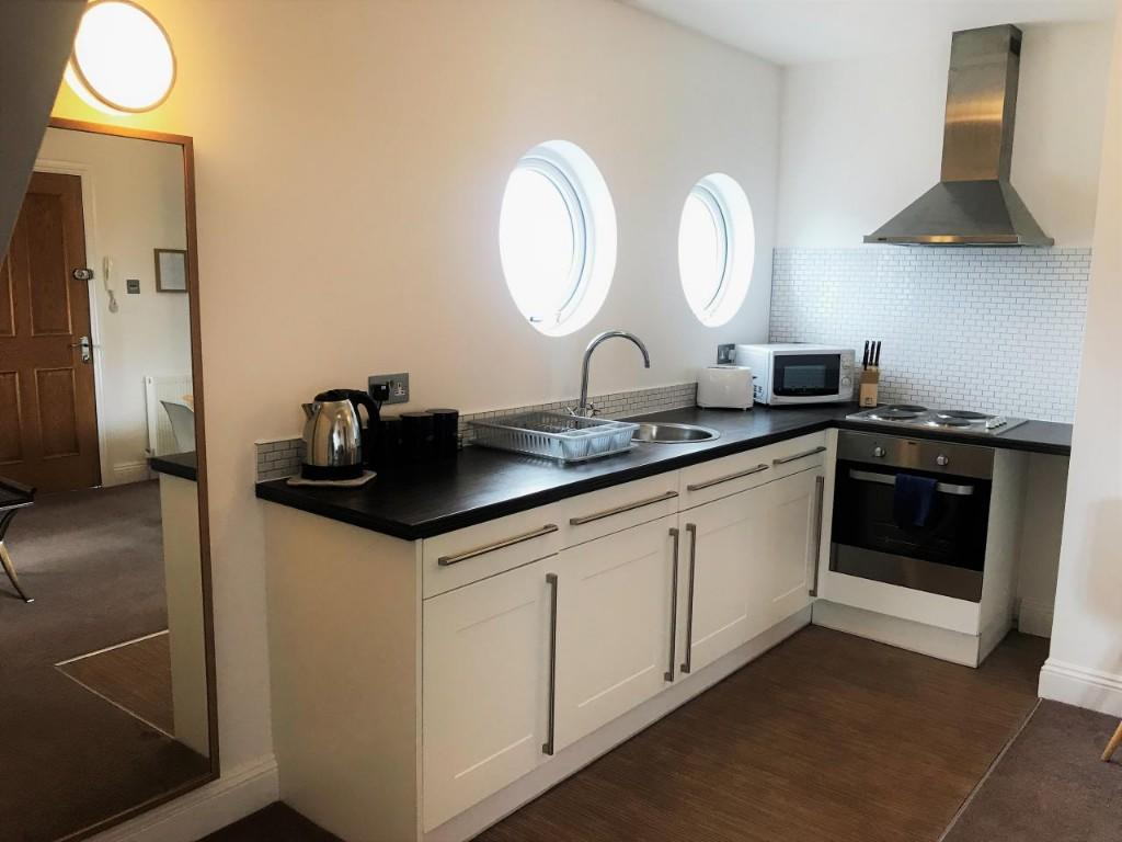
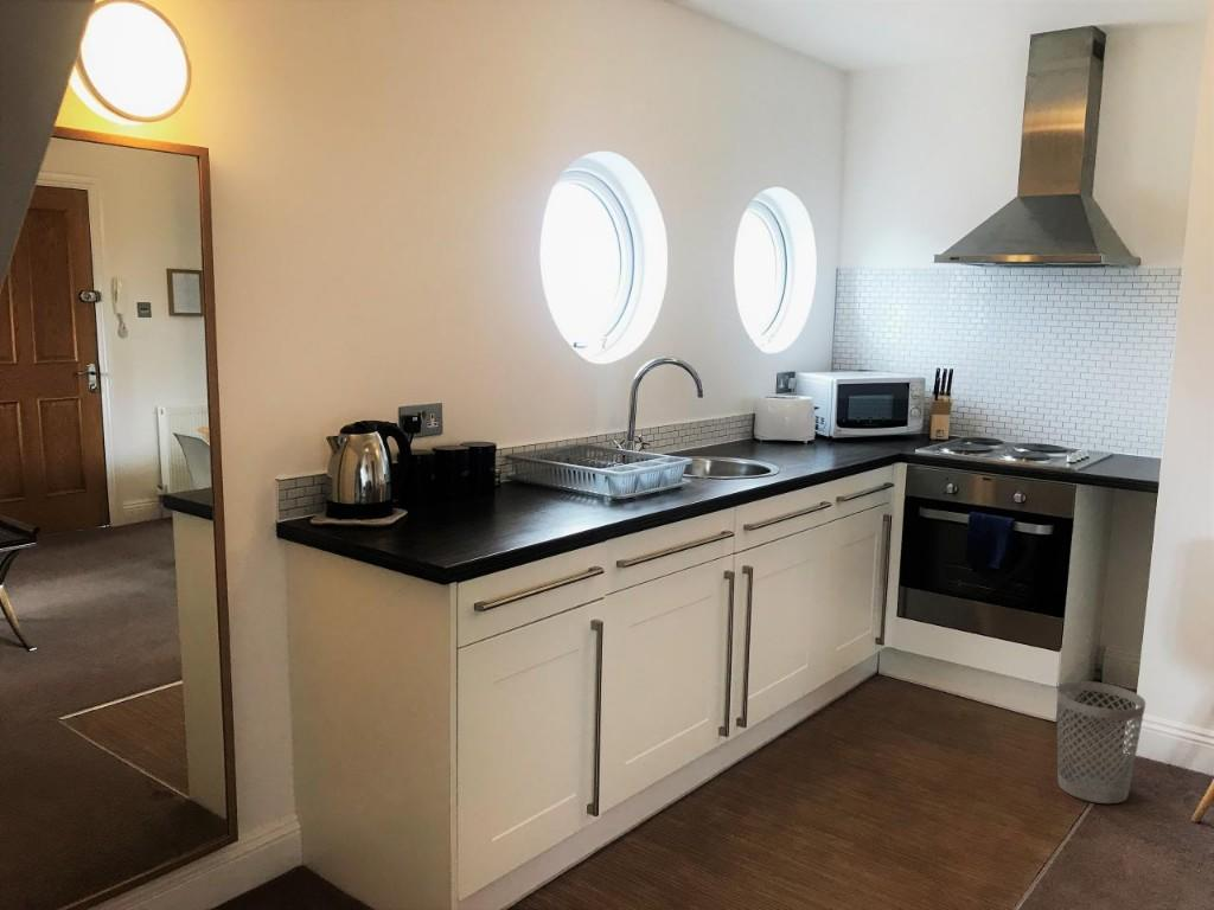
+ wastebasket (1097, 742)
